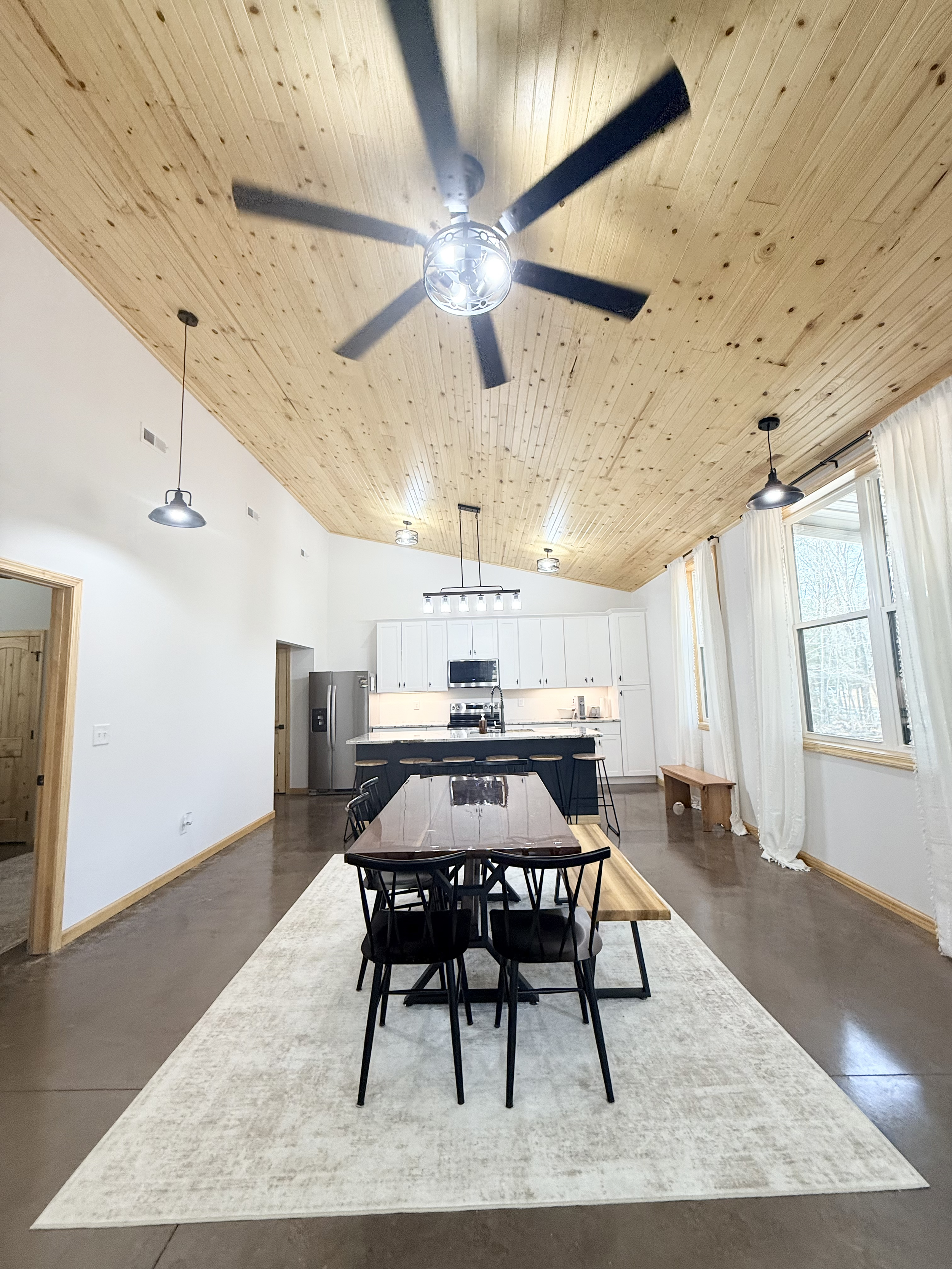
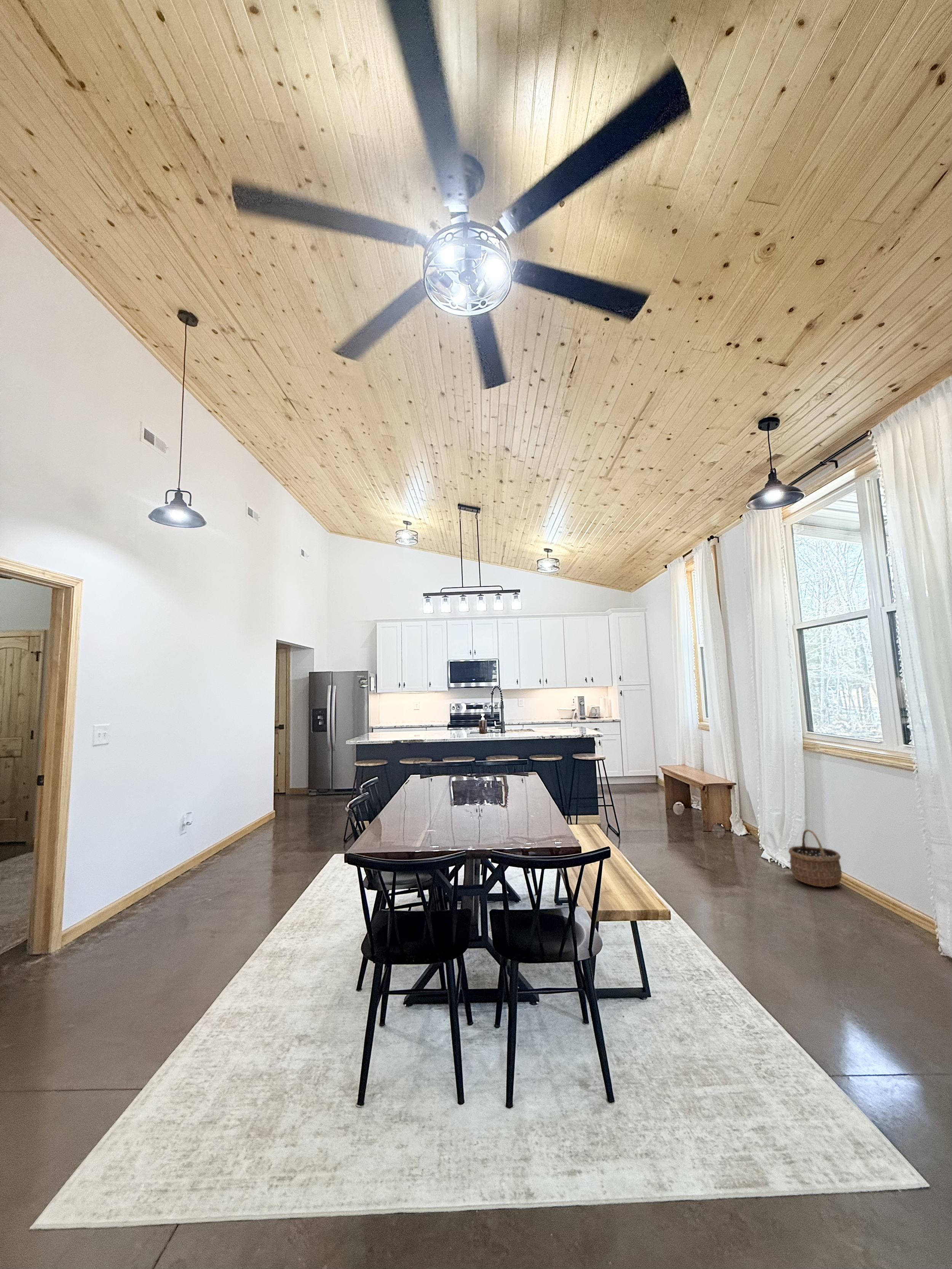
+ wicker basket (815, 856)
